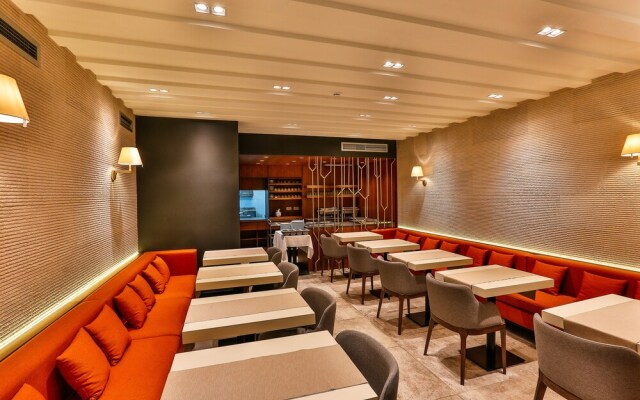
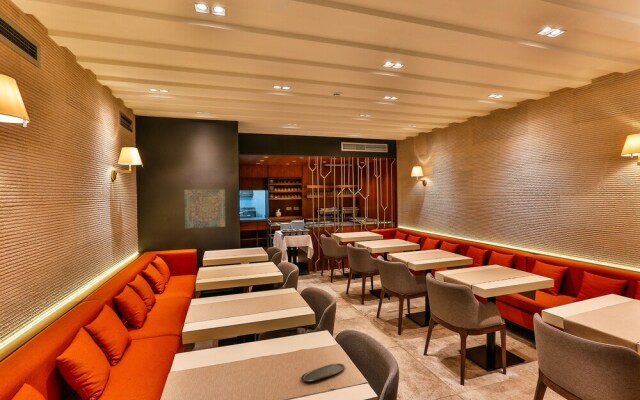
+ oval tray (323, 371)
+ wall art (205, 208)
